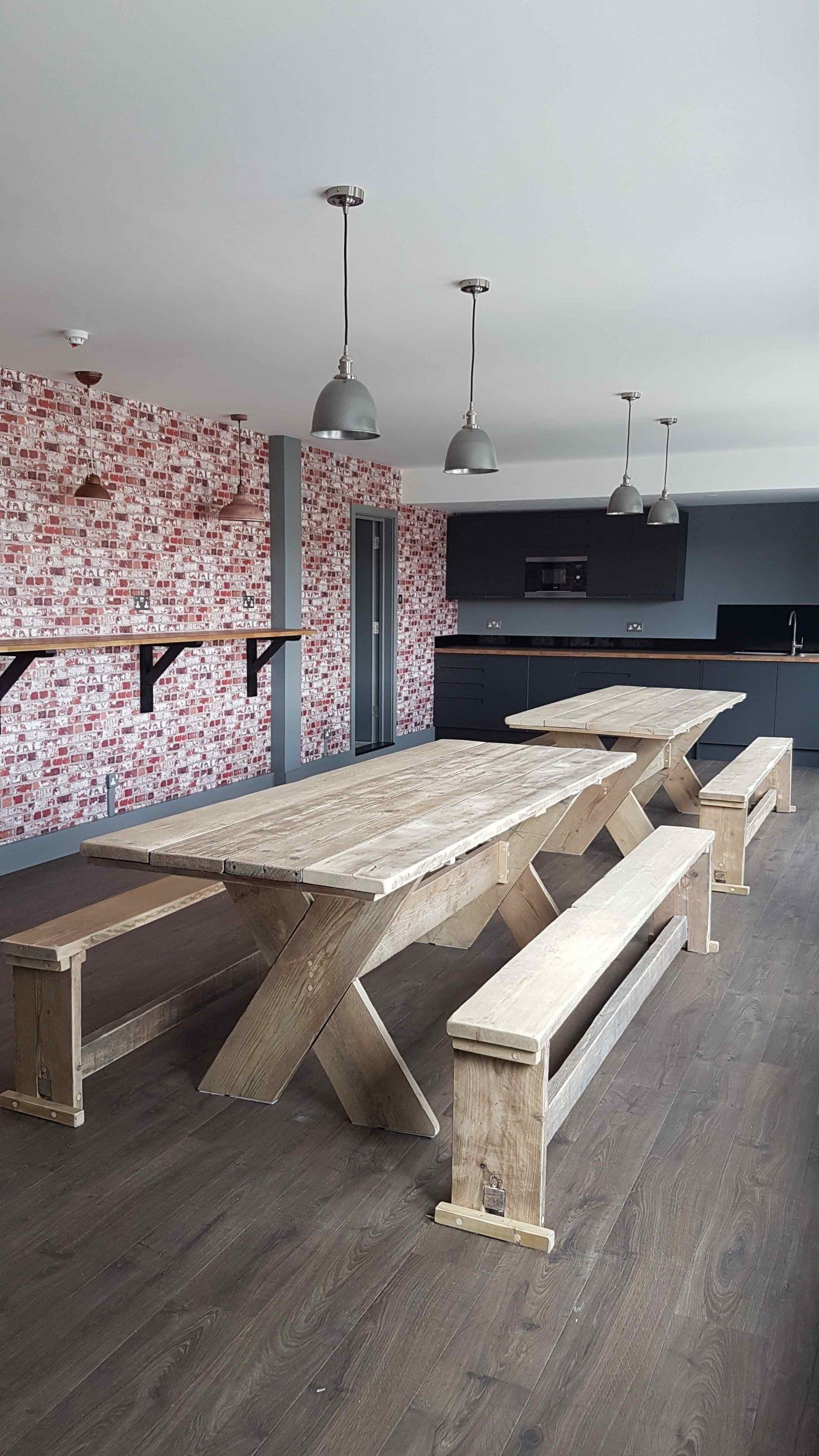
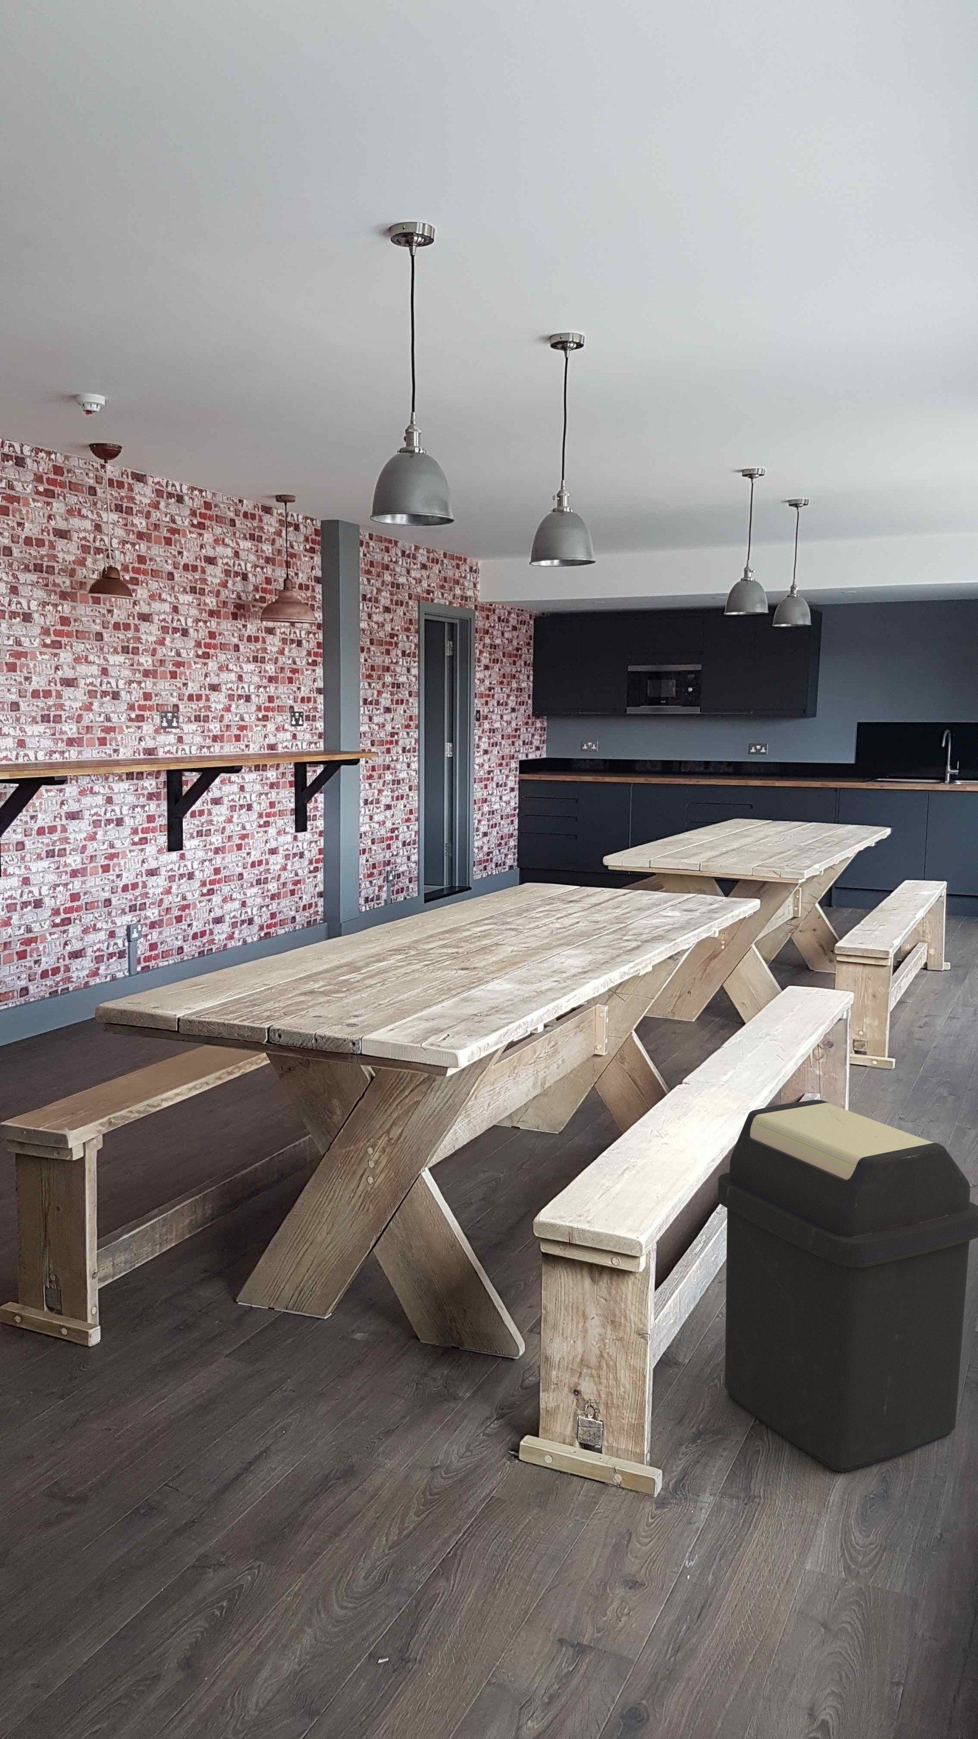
+ trash bin (843, 1271)
